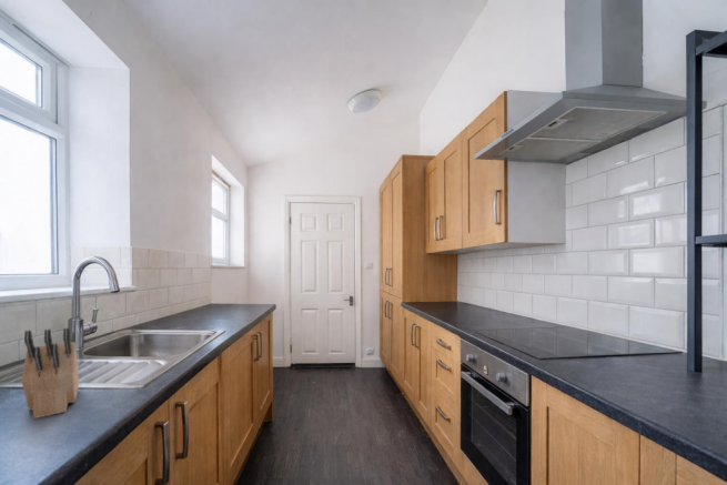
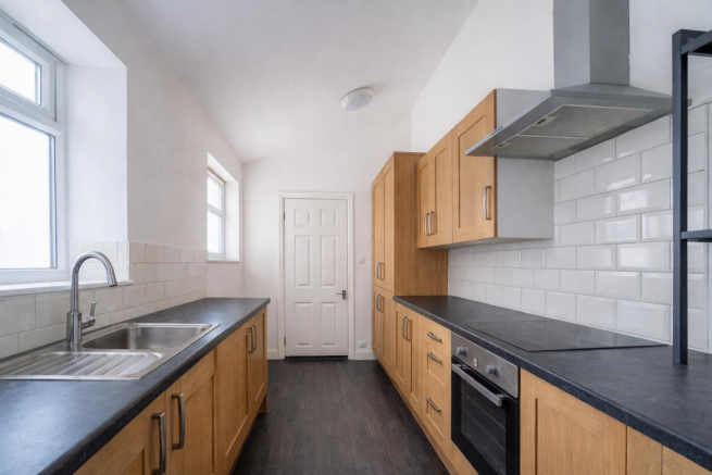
- knife block (52, 363)
